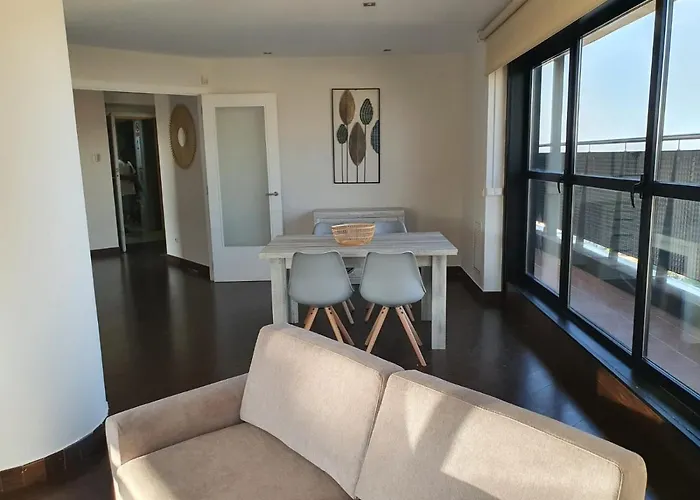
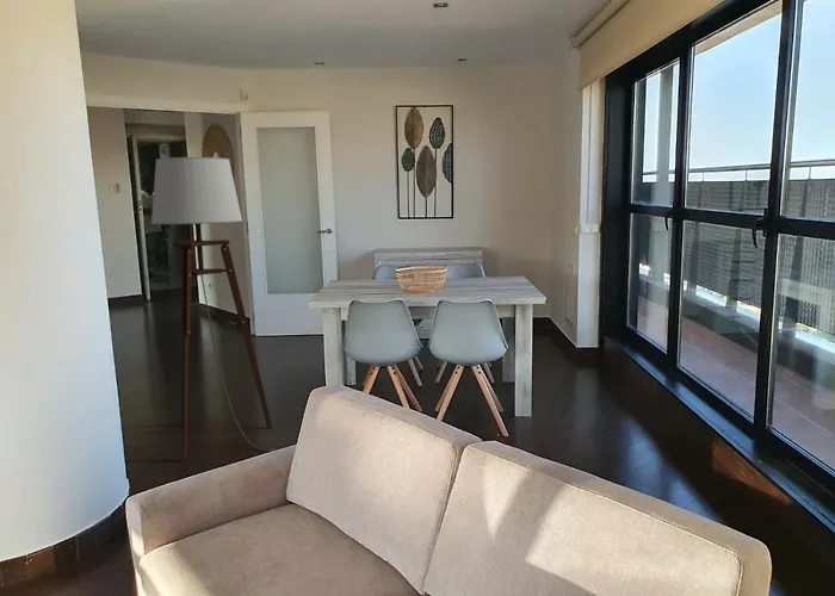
+ floor lamp (206, 304)
